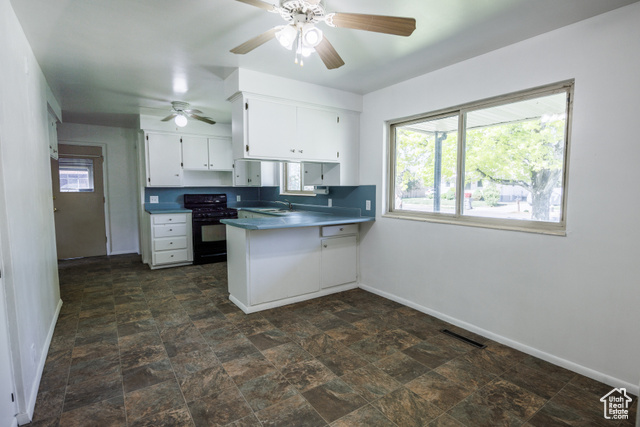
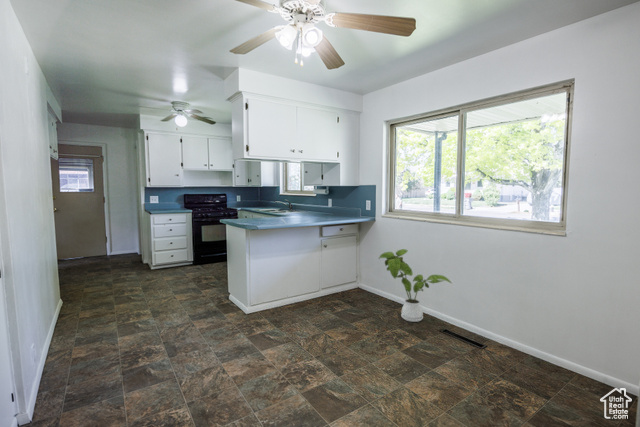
+ house plant (407, 285)
